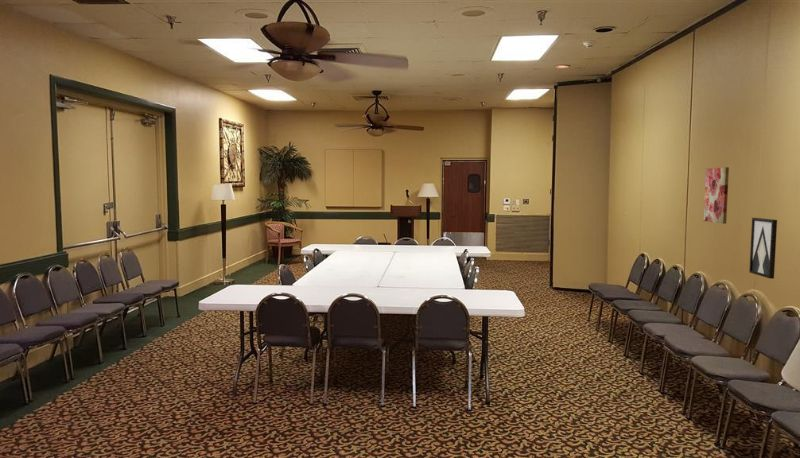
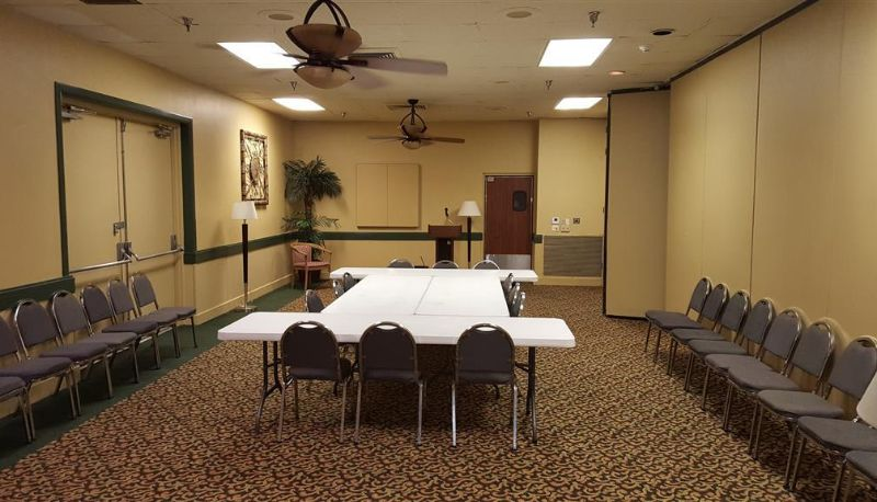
- wall art (762, 247)
- wall art (715, 195)
